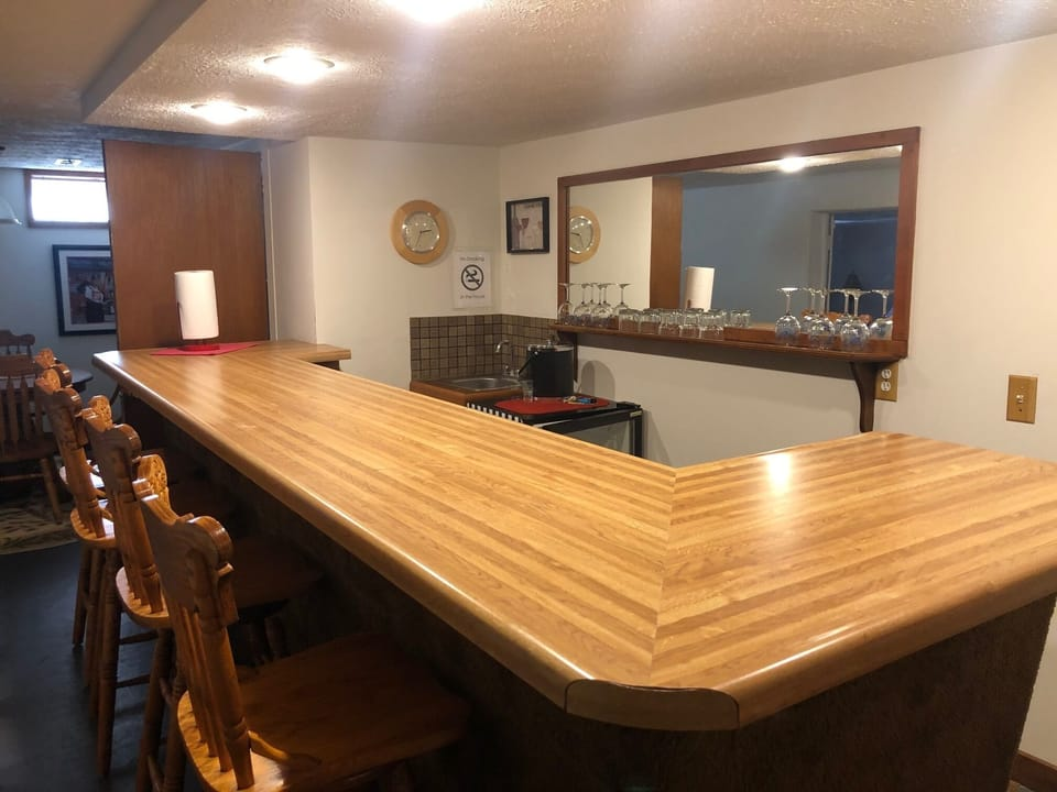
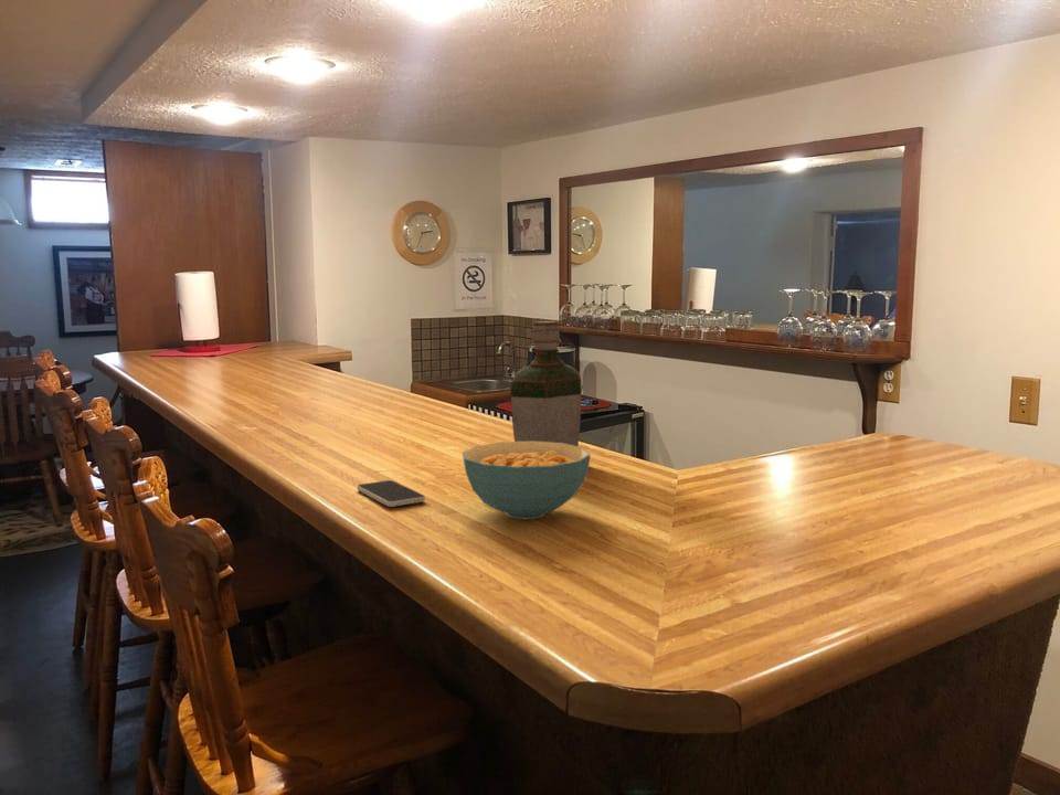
+ smartphone (390, 492)
+ cereal bowl (526, 484)
+ bottle (547, 394)
